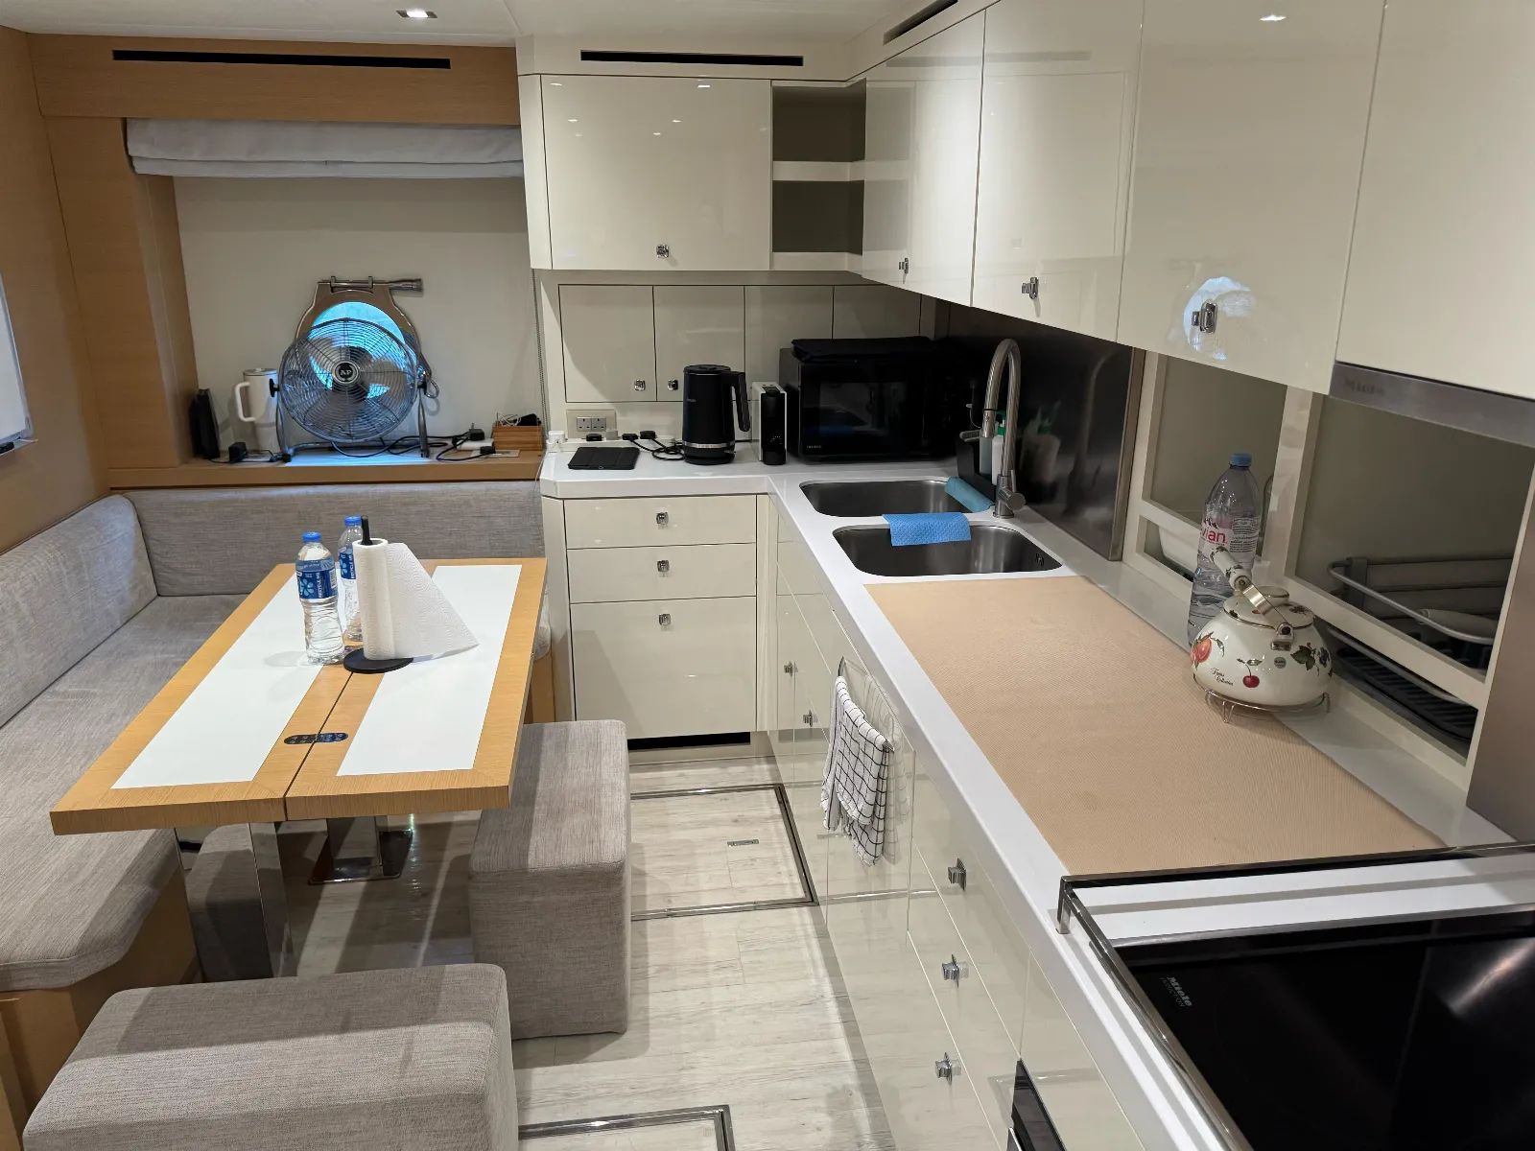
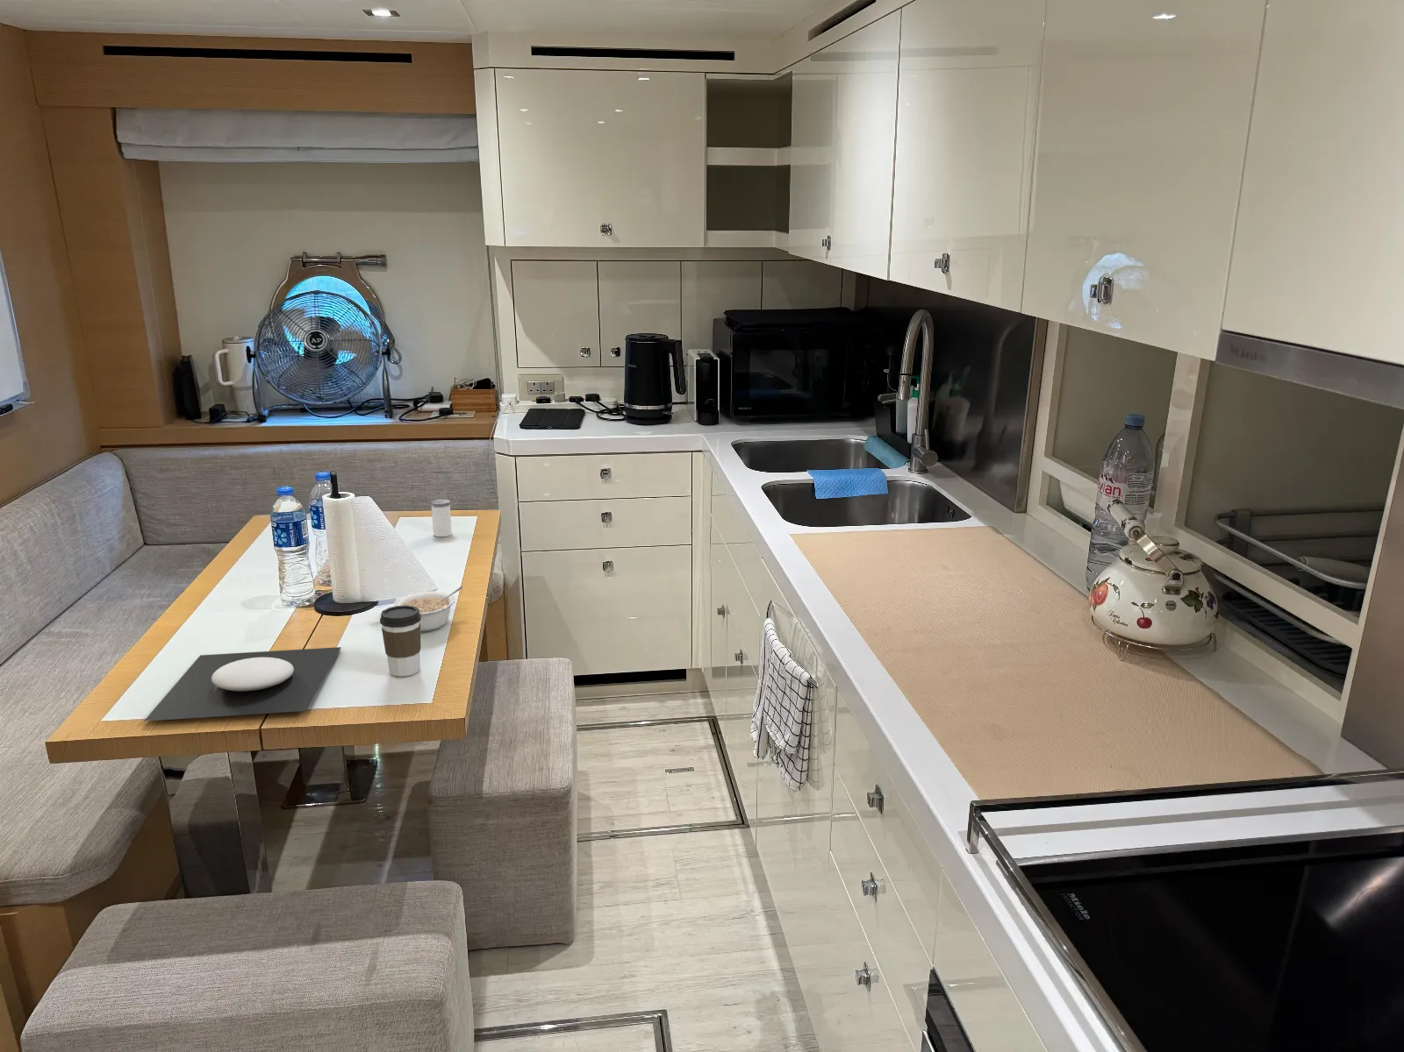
+ plate (249, 672)
+ salt shaker (441, 517)
+ legume (427, 609)
+ coffee cup (402, 641)
